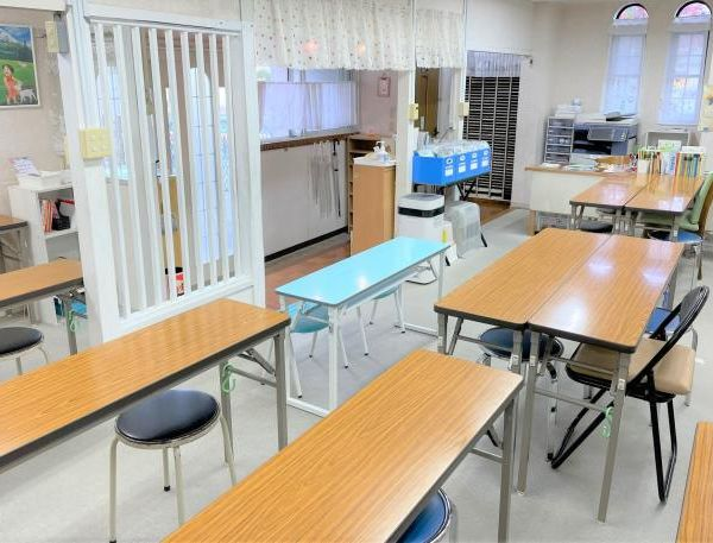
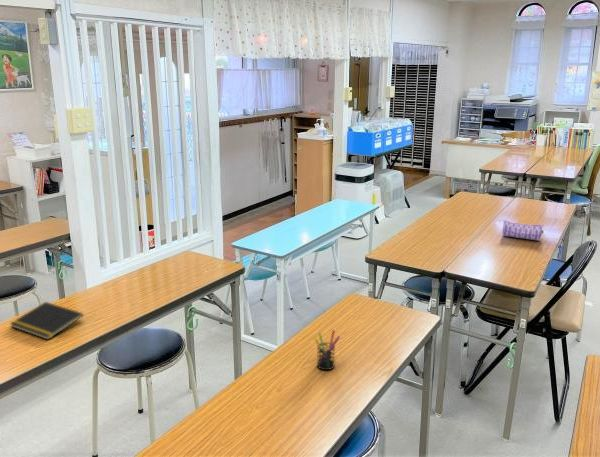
+ pencil case (522, 230)
+ pen holder (325, 348)
+ notepad (46, 319)
